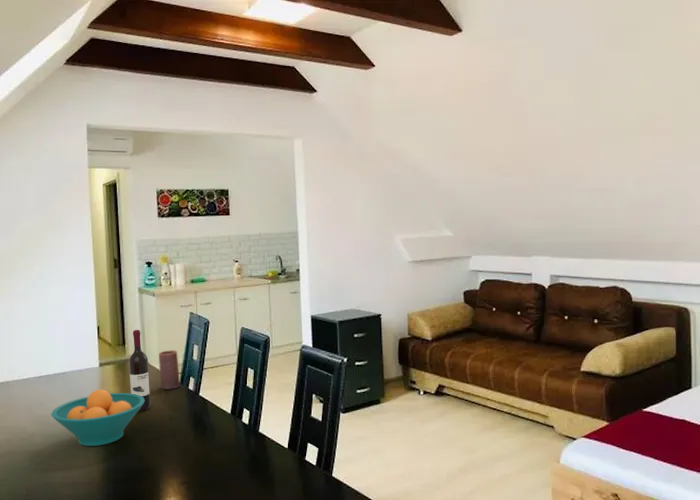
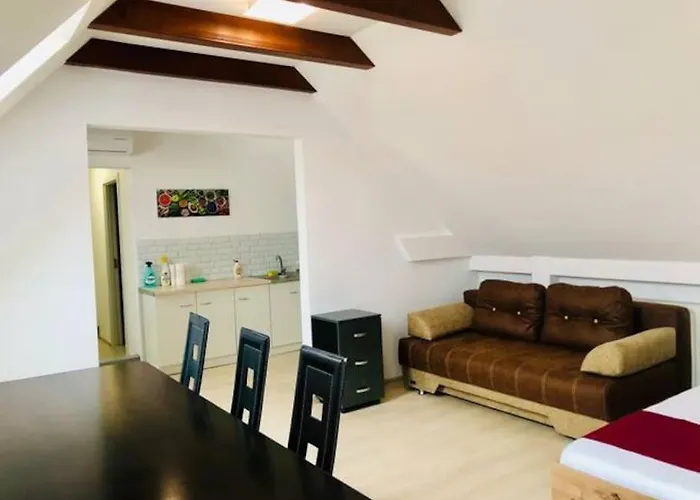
- wine bottle (139, 369)
- fruit bowl (99, 414)
- candle (169, 369)
